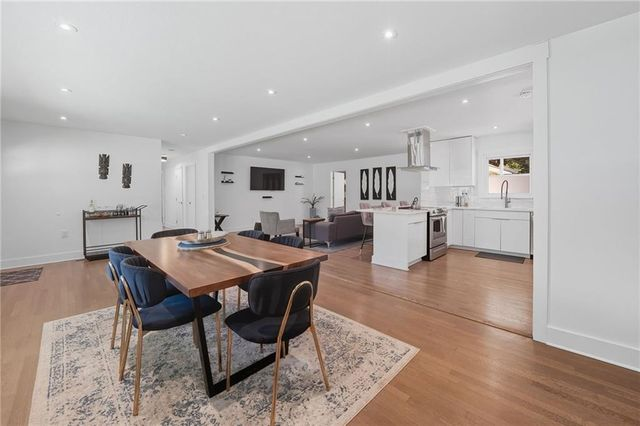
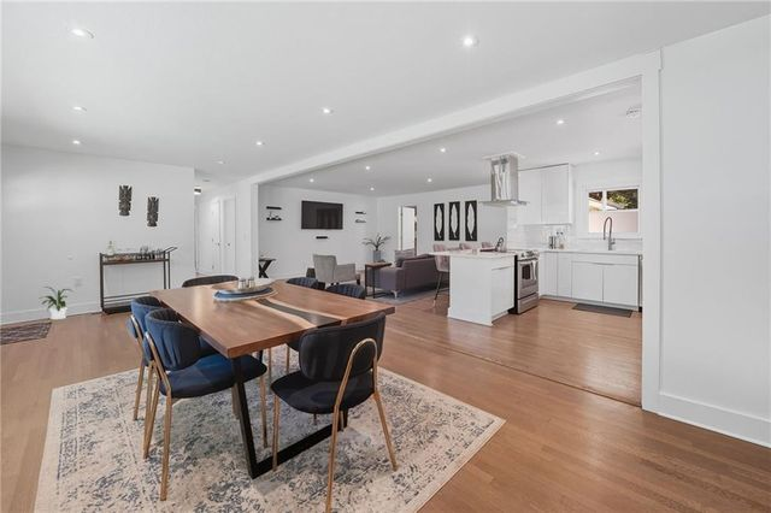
+ house plant (55, 302)
